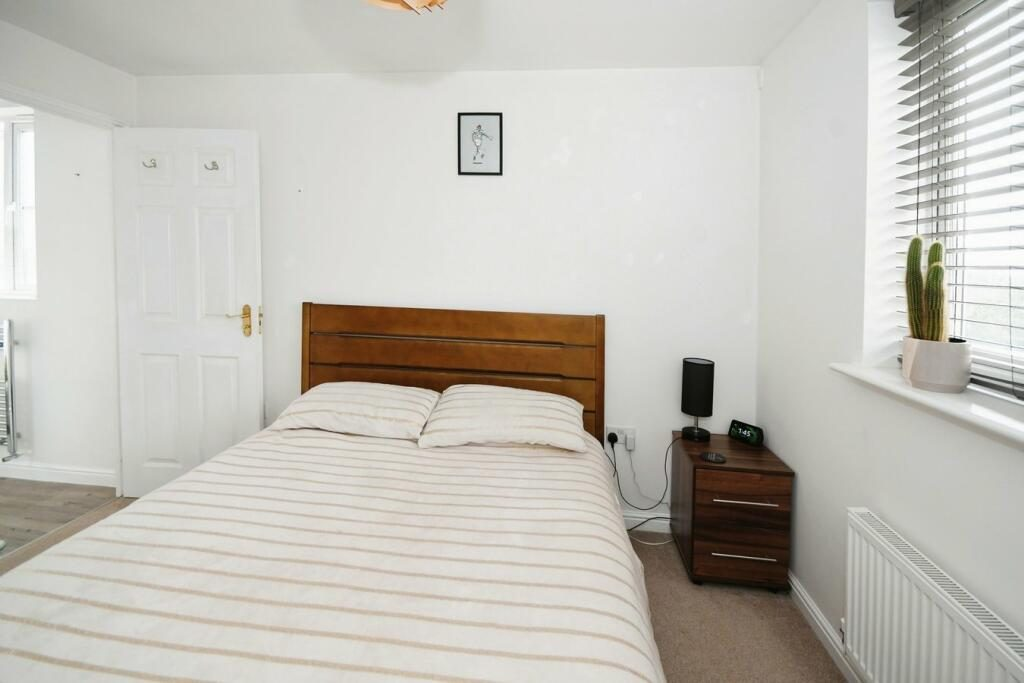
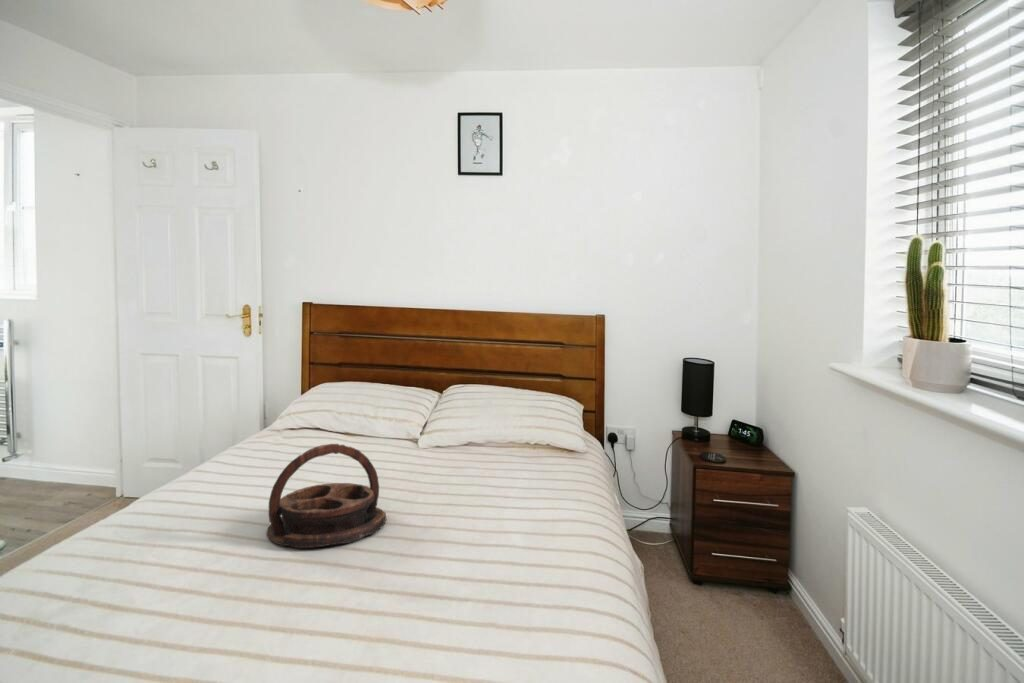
+ serving tray (327, 485)
